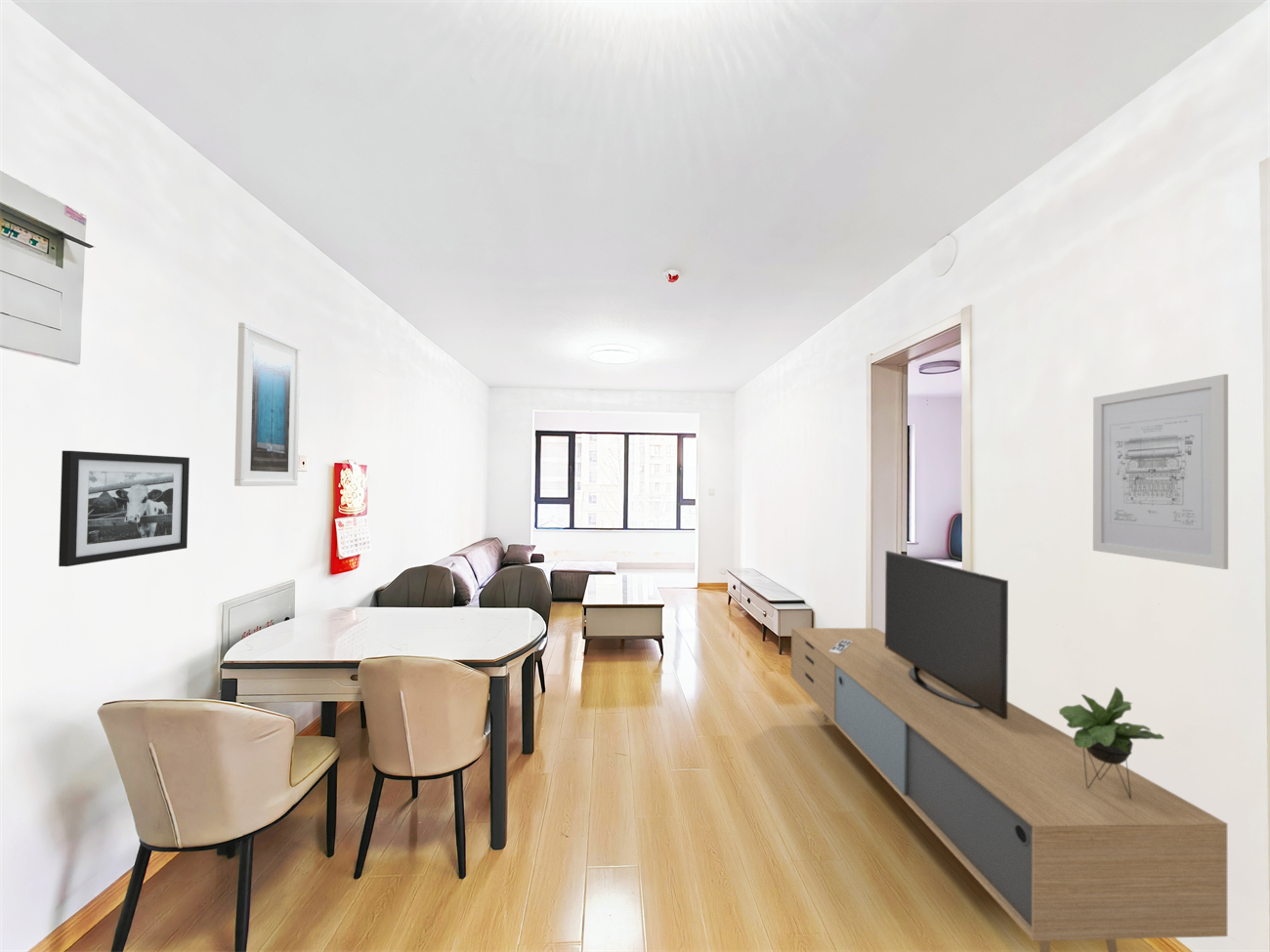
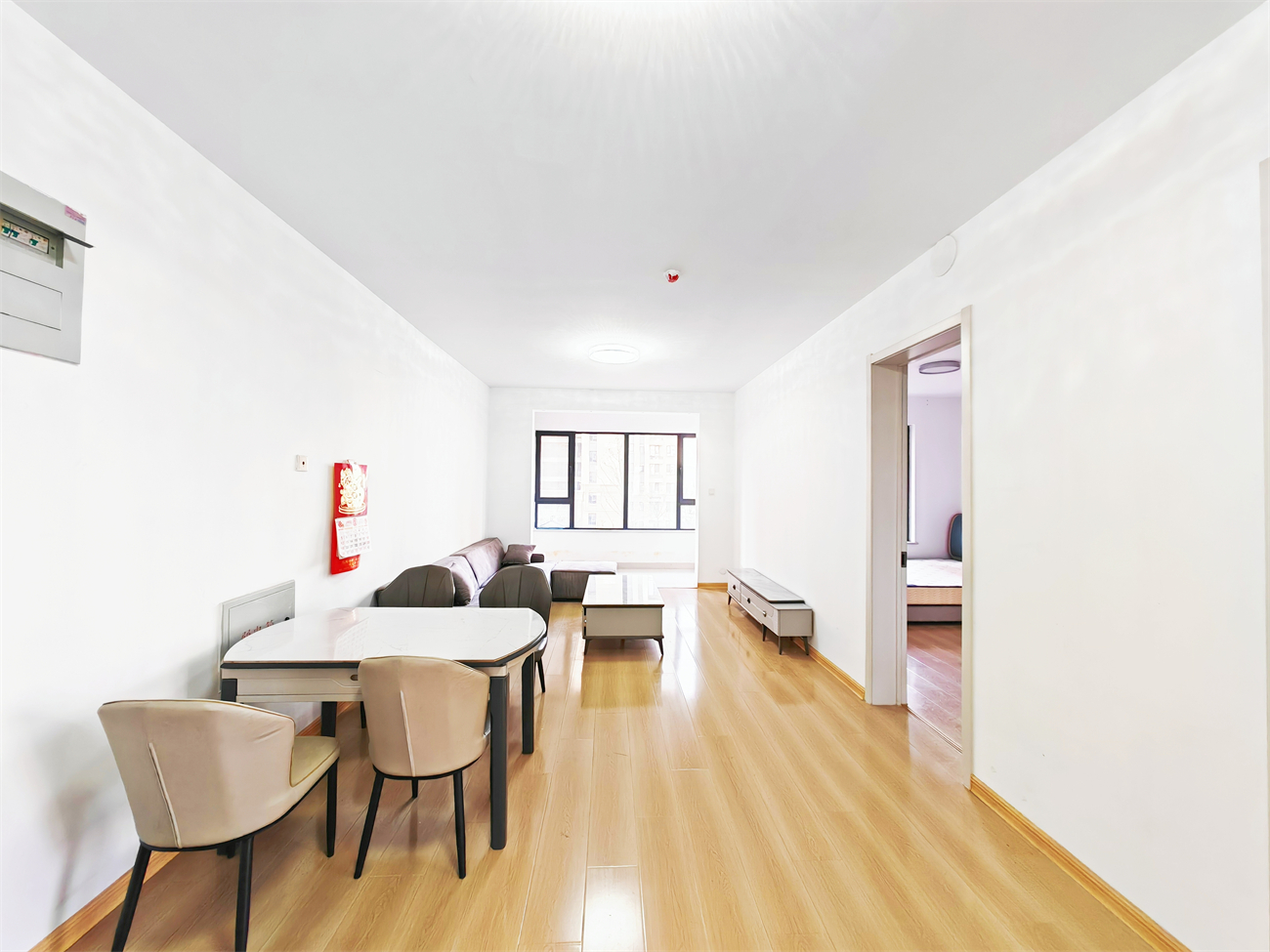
- media console (926, 683)
- picture frame (132, 505)
- wall art (1152, 473)
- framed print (270, 410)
